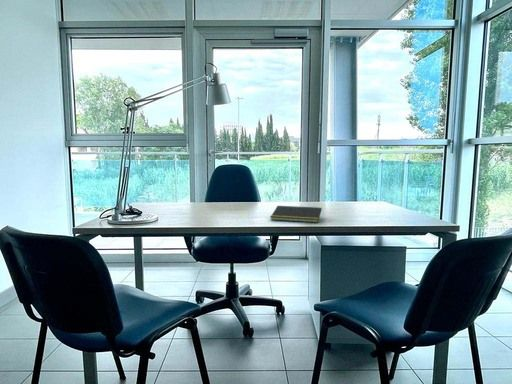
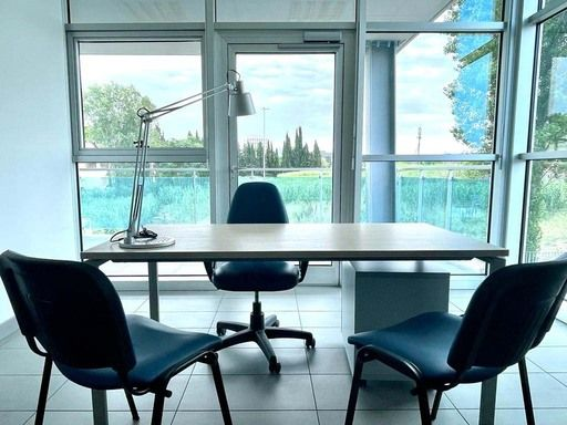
- notepad (296, 213)
